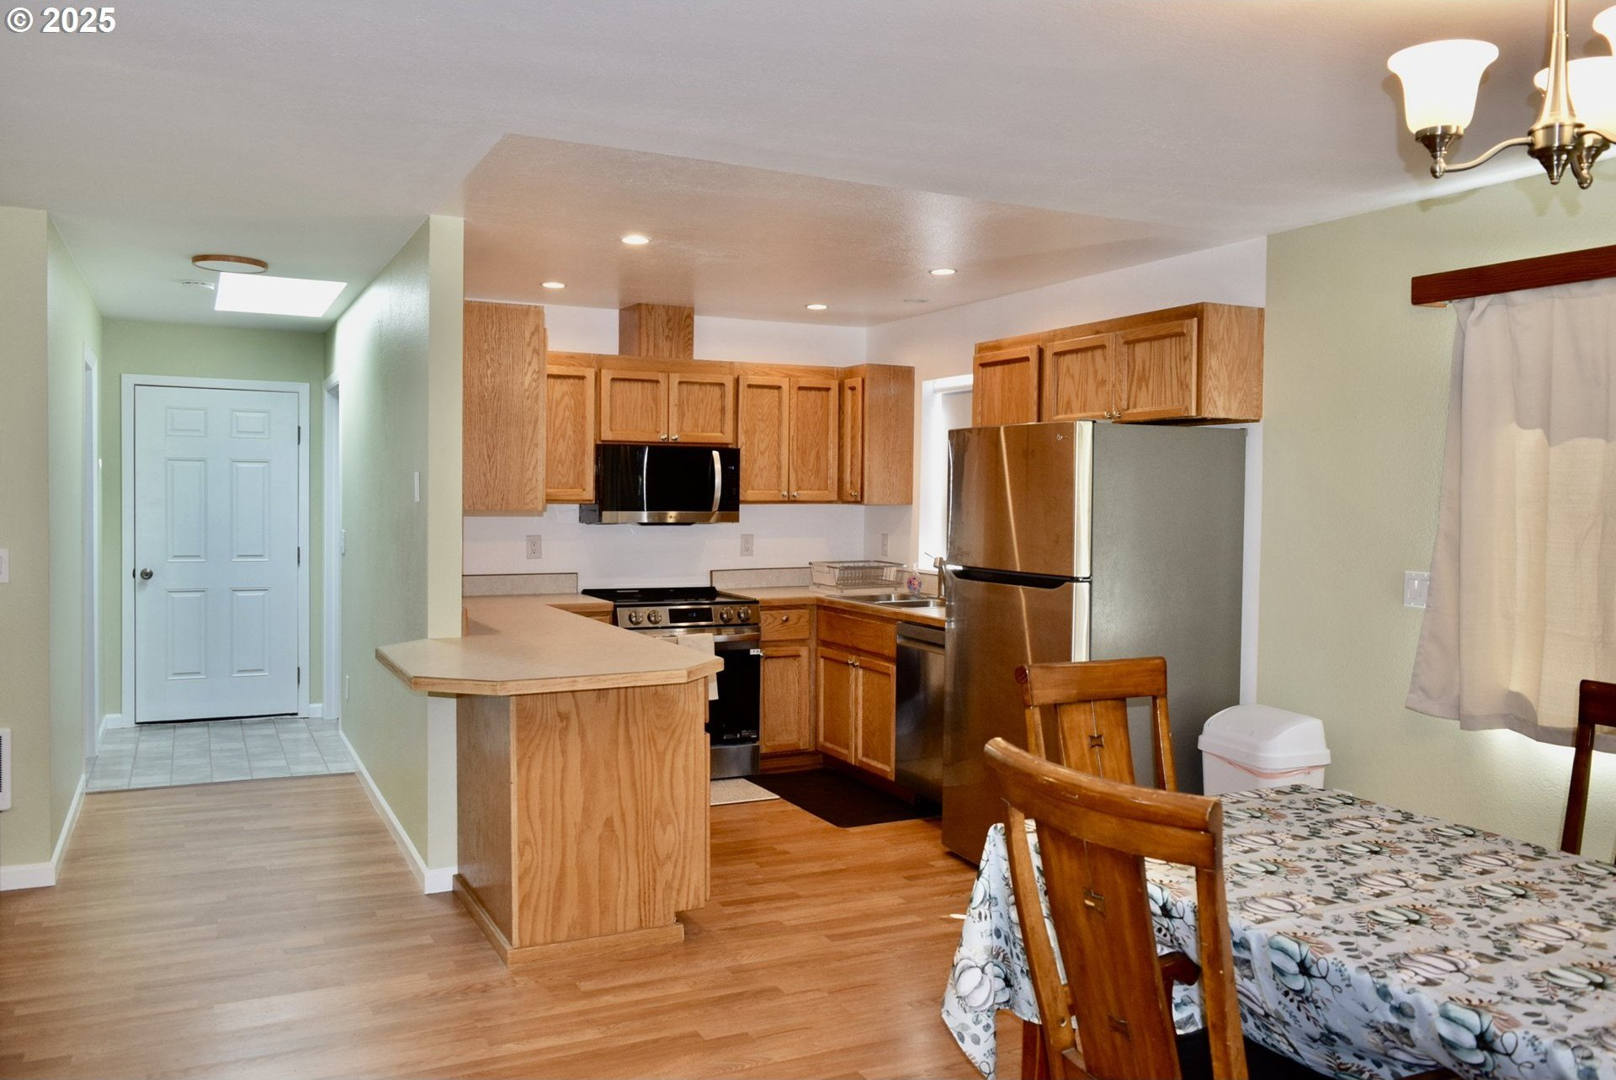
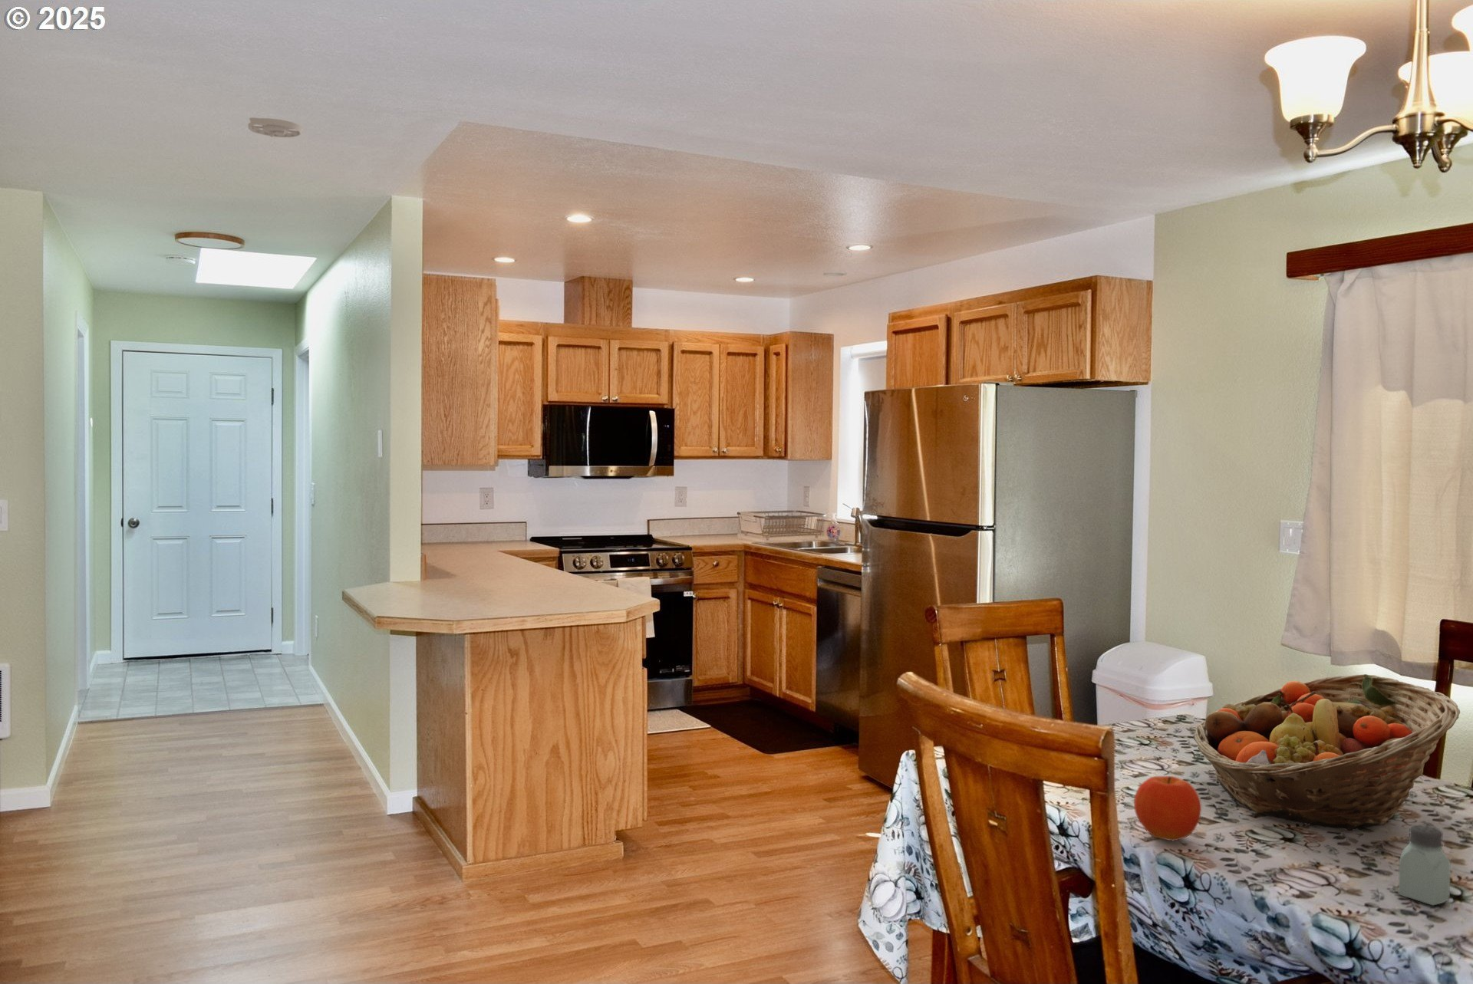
+ fruit (1167, 807)
+ saltshaker (1425, 863)
+ smoke detector (276, 130)
+ fruit basket (1318, 741)
